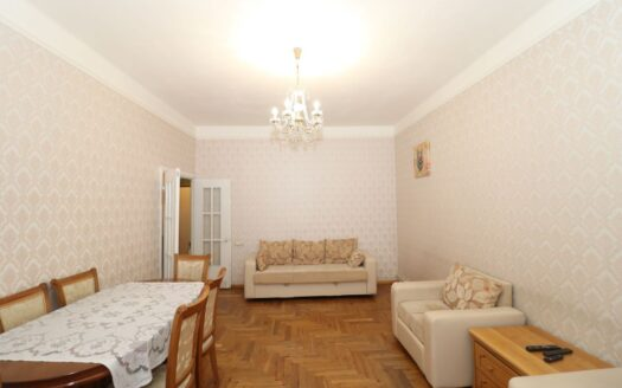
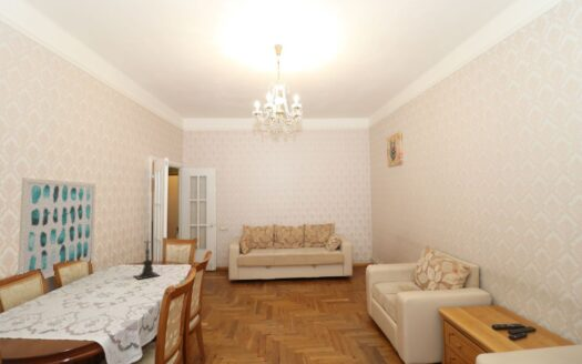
+ wall art (63, 226)
+ candle holder (146, 255)
